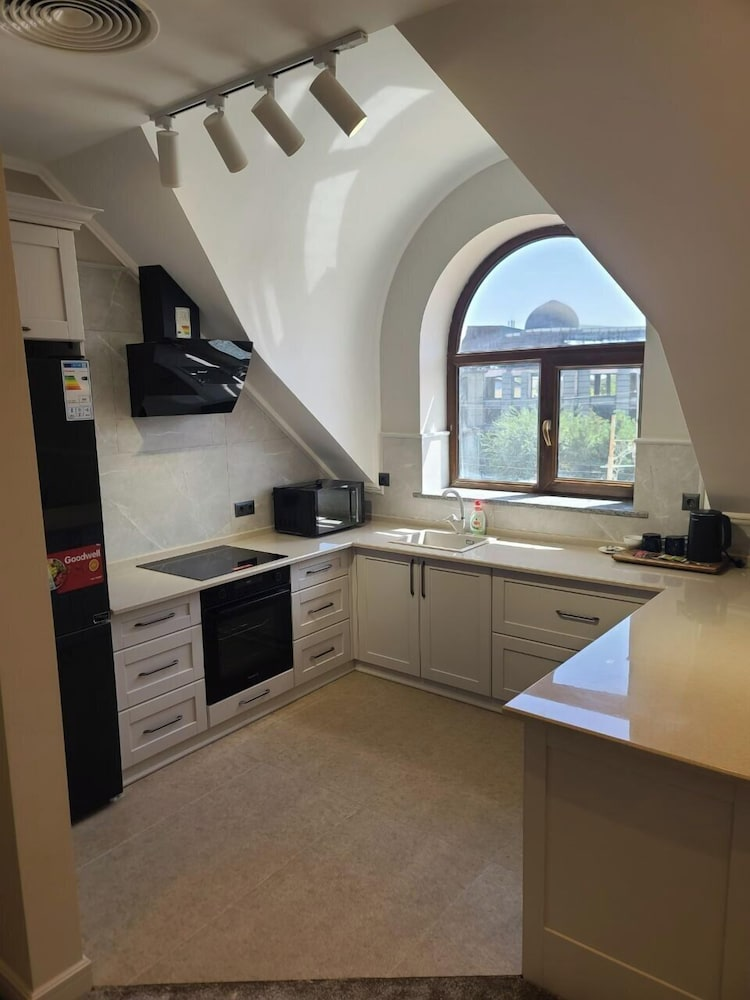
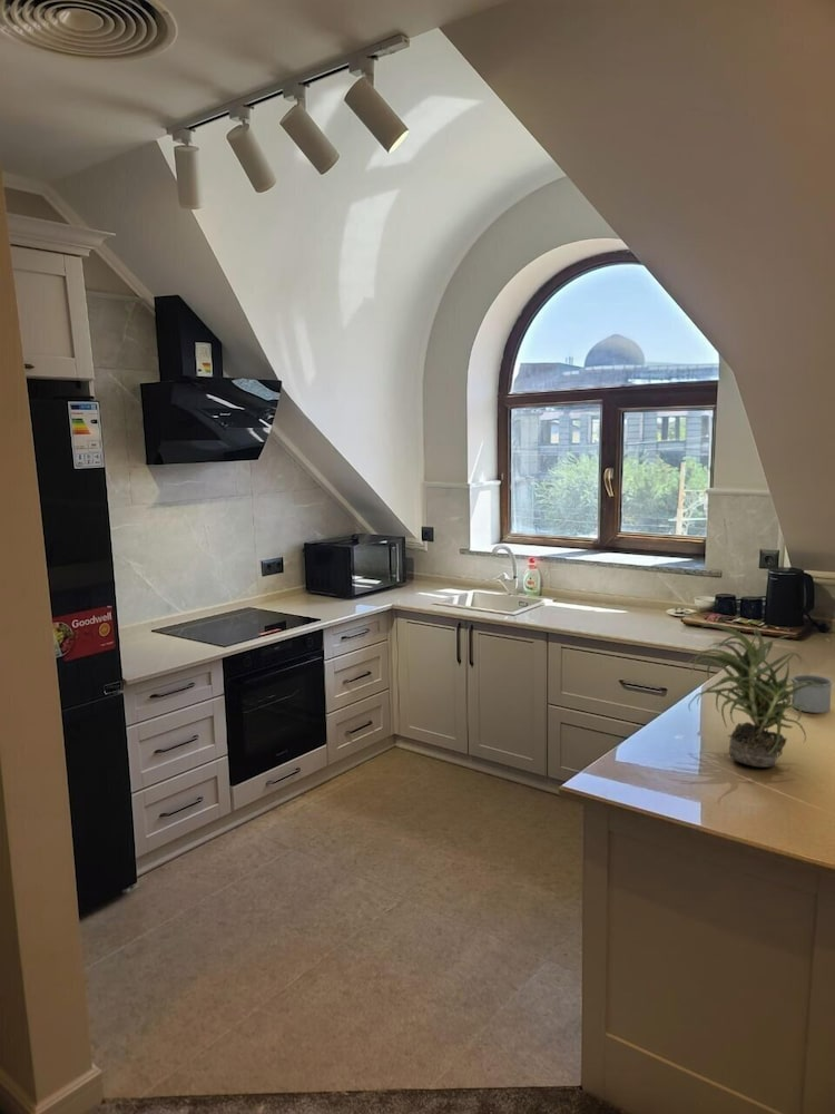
+ mug (808, 693)
+ potted plant (747, 690)
